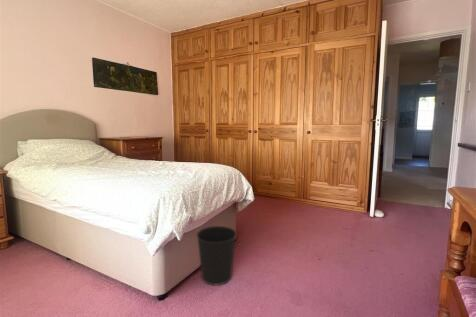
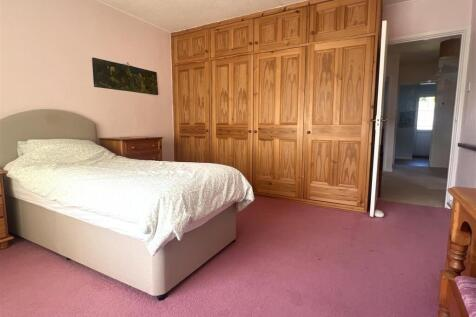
- wastebasket (216, 255)
